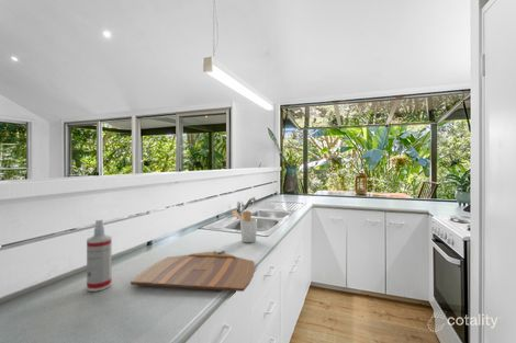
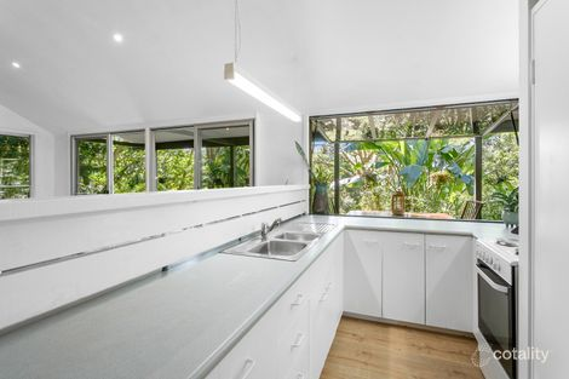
- spray bottle (99, 252)
- utensil holder (244, 225)
- cutting board (203, 264)
